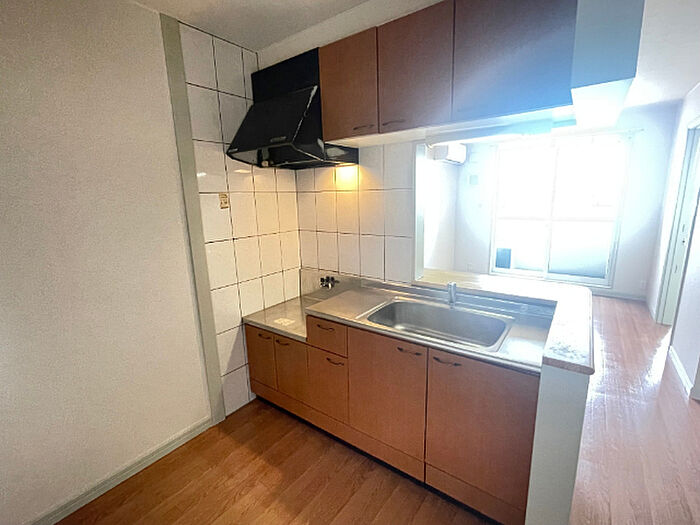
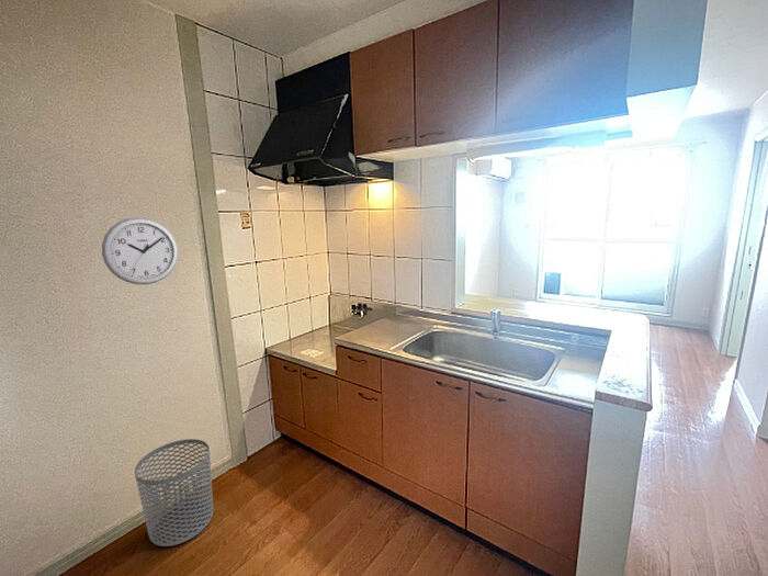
+ waste bin (178, 489)
+ wall clock (143, 251)
